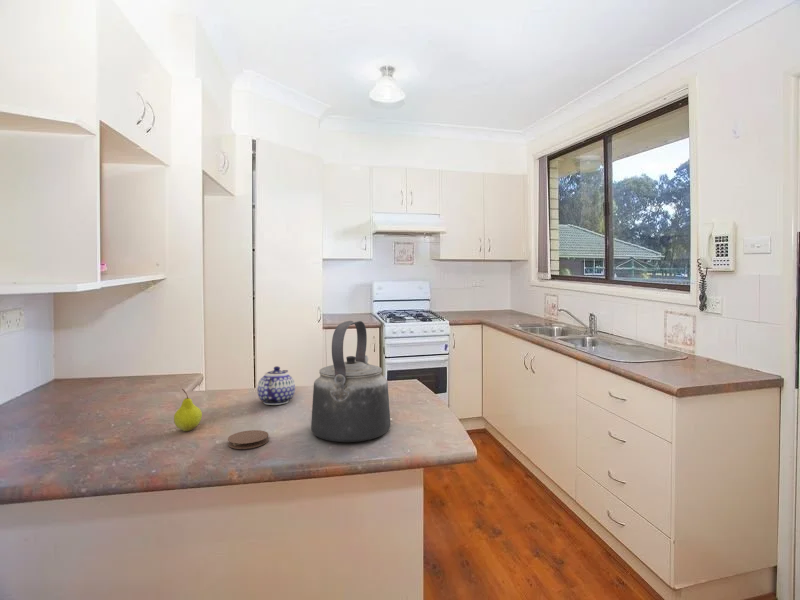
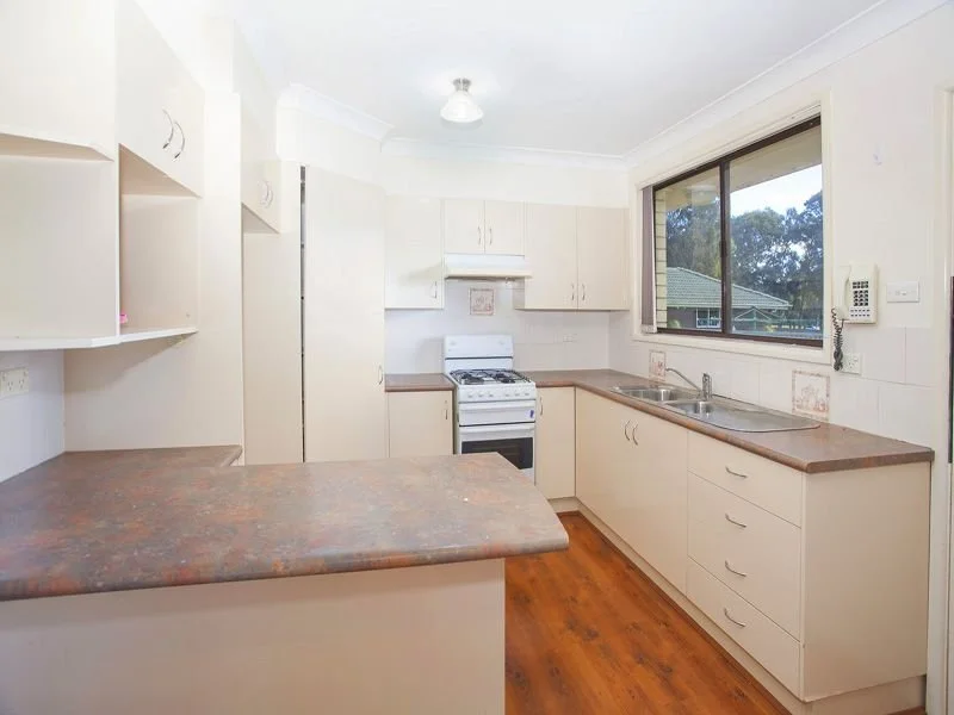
- kettle (353, 374)
- fruit (188, 408)
- coaster (248, 439)
- teapot (276, 384)
